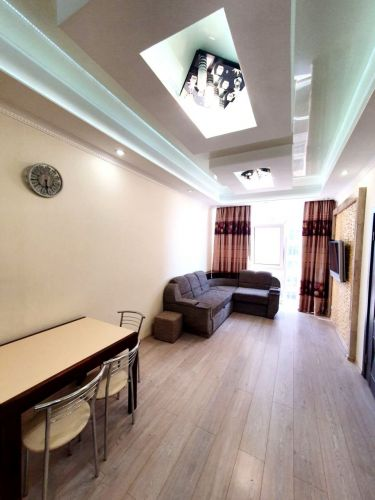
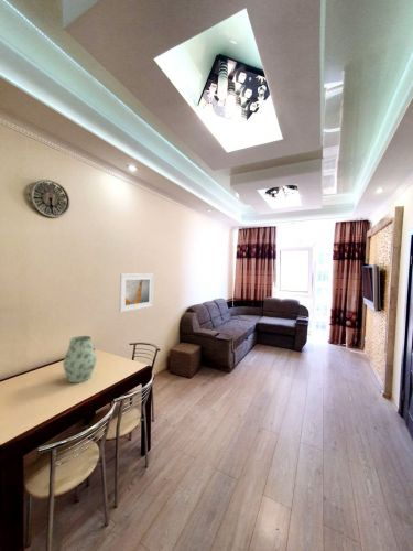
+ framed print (138, 291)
+ vase (80, 358)
